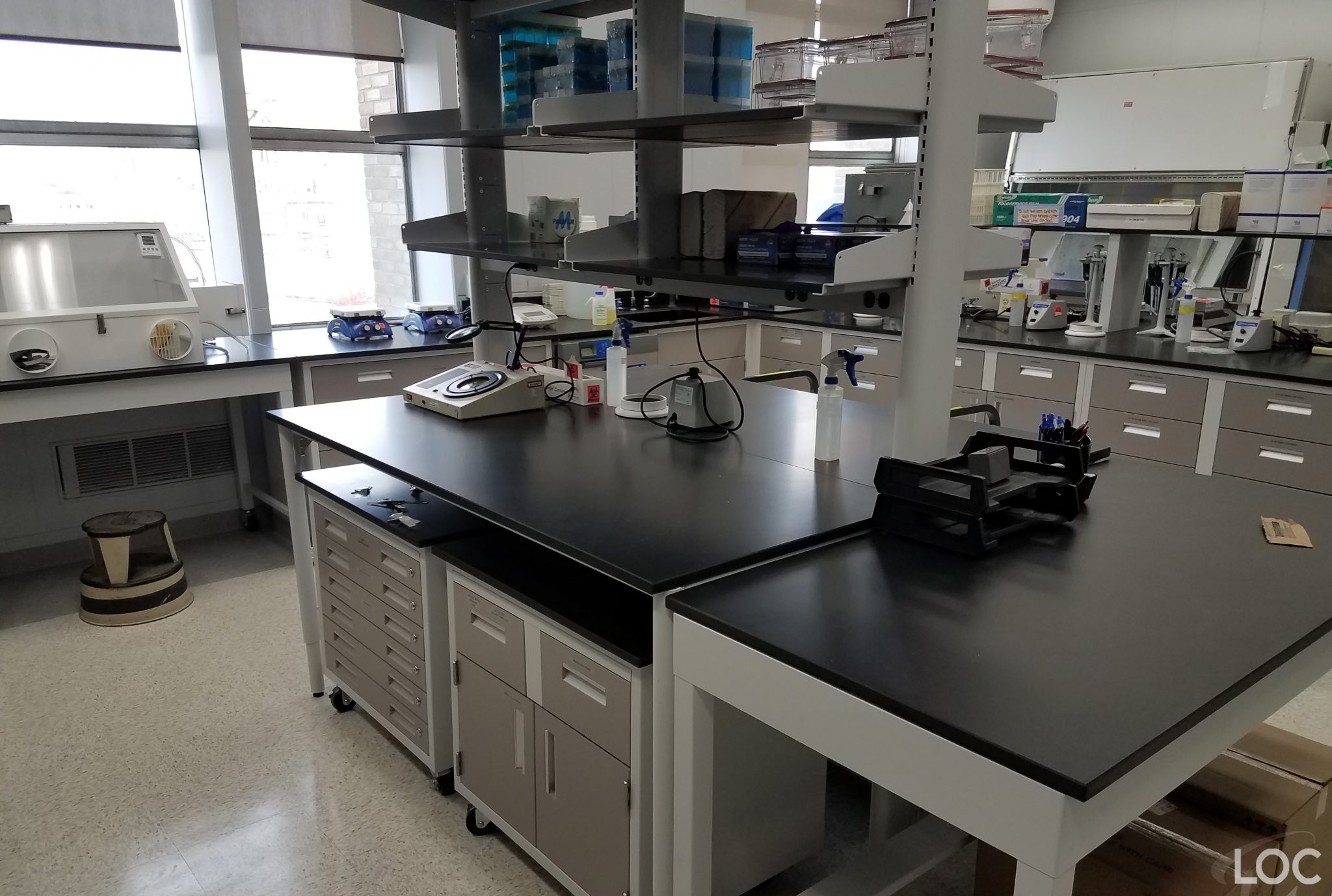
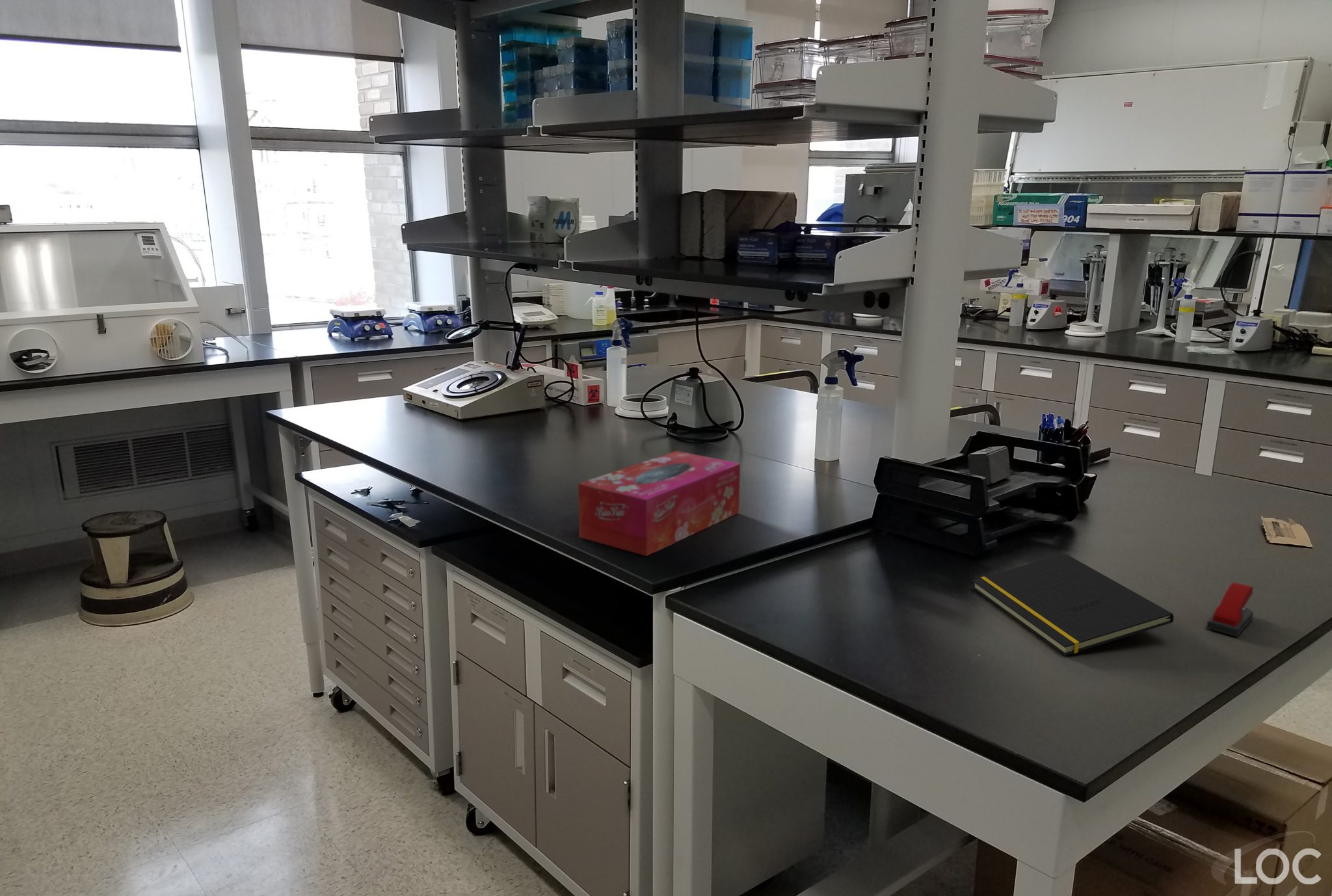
+ stapler (1234, 606)
+ notepad (1065, 600)
+ tissue box (662, 499)
